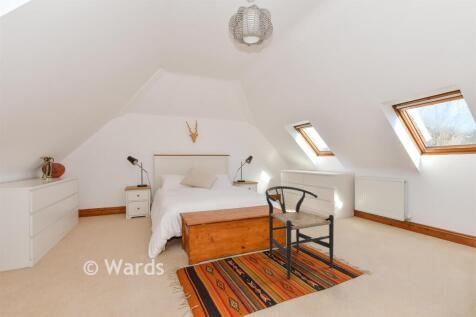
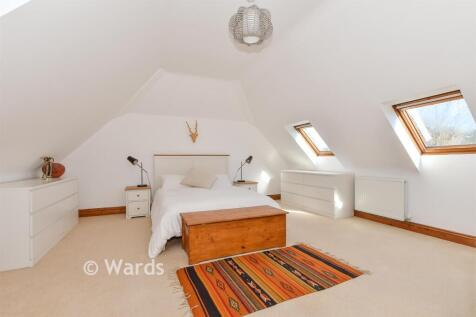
- chair (293, 224)
